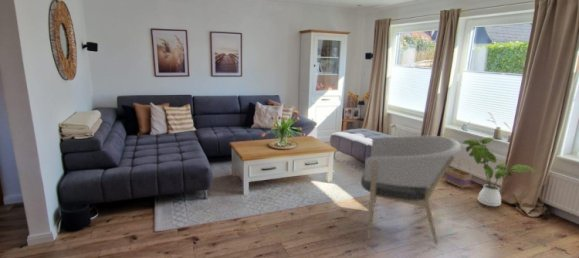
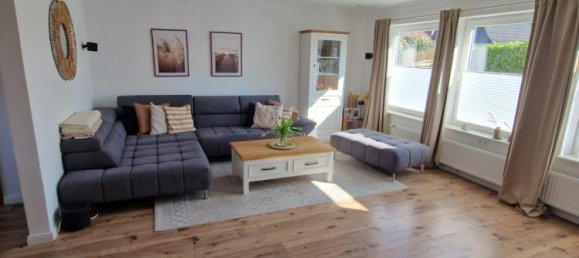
- armchair (406, 181)
- basket (458, 171)
- house plant (488, 172)
